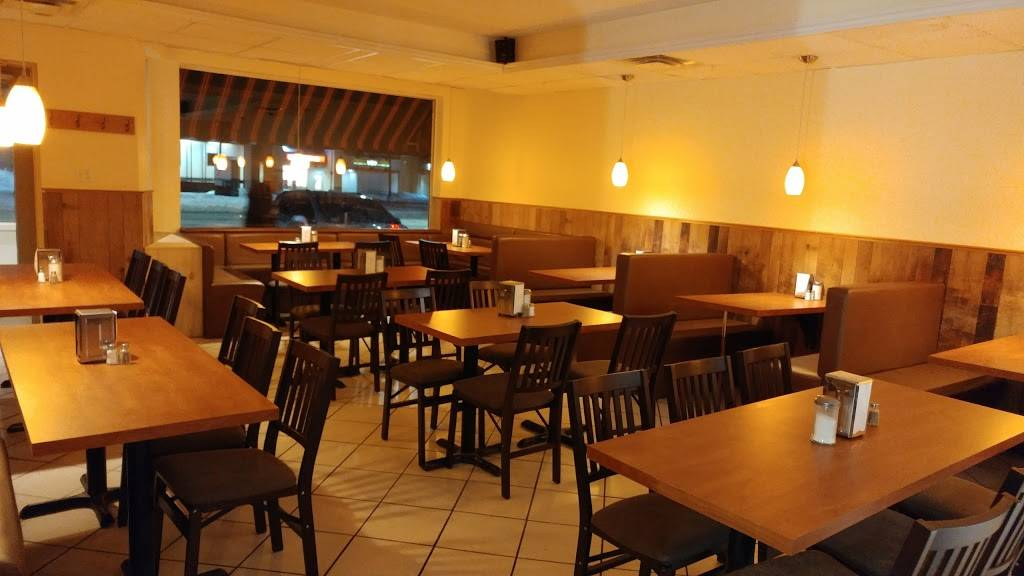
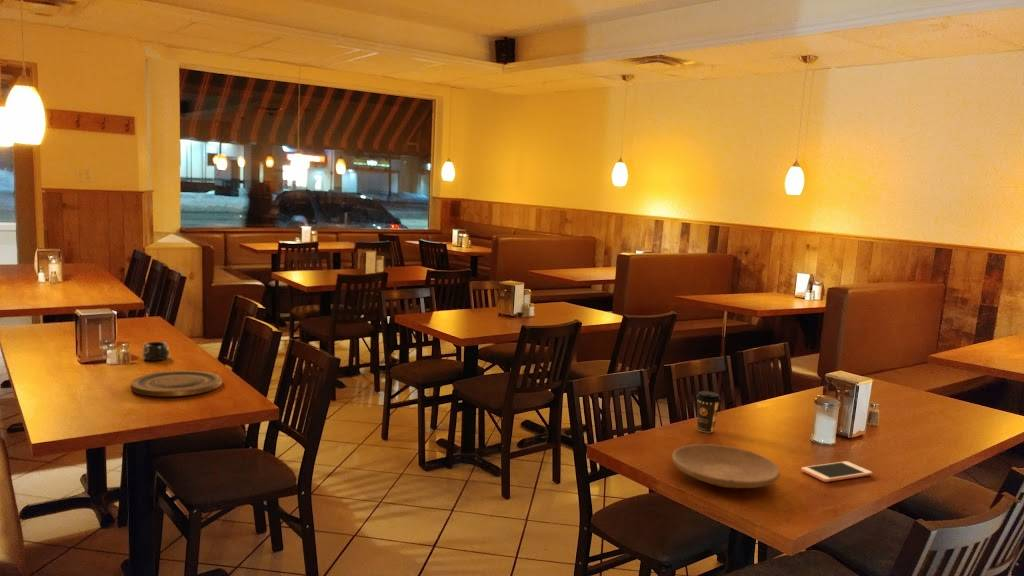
+ cell phone (836, 471)
+ coffee cup (707, 411)
+ mug (156, 351)
+ plate (177, 382)
+ plate (724, 469)
